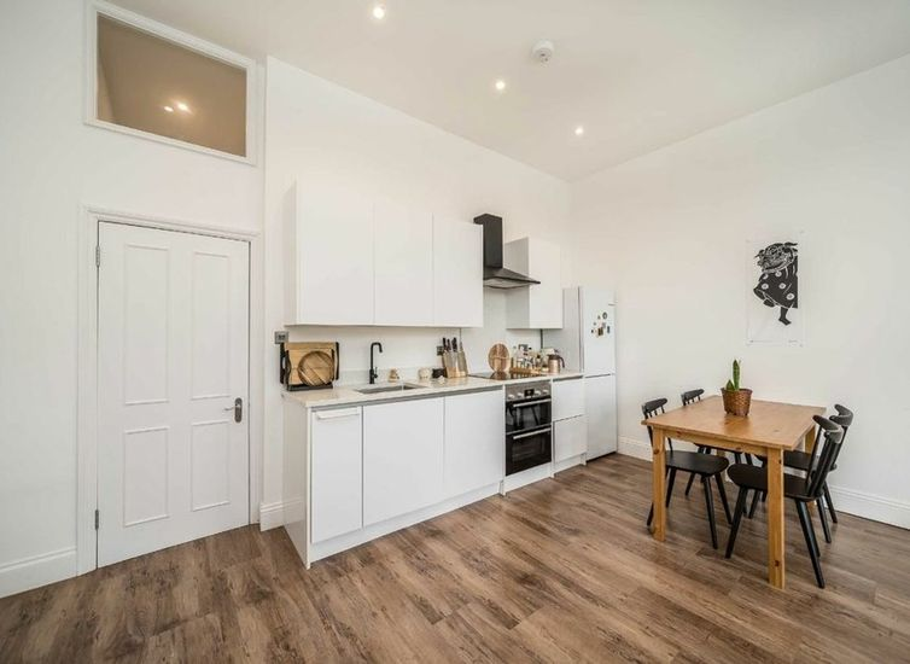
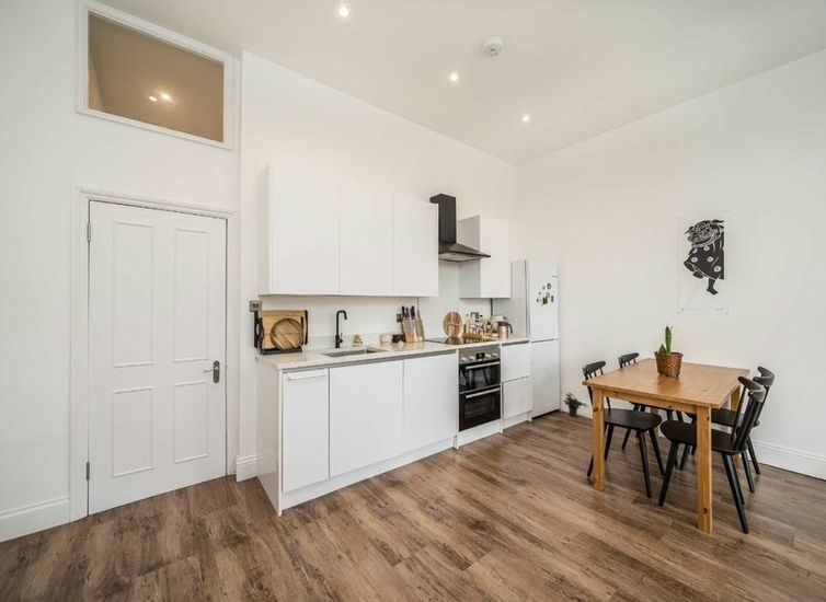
+ potted plant (574, 404)
